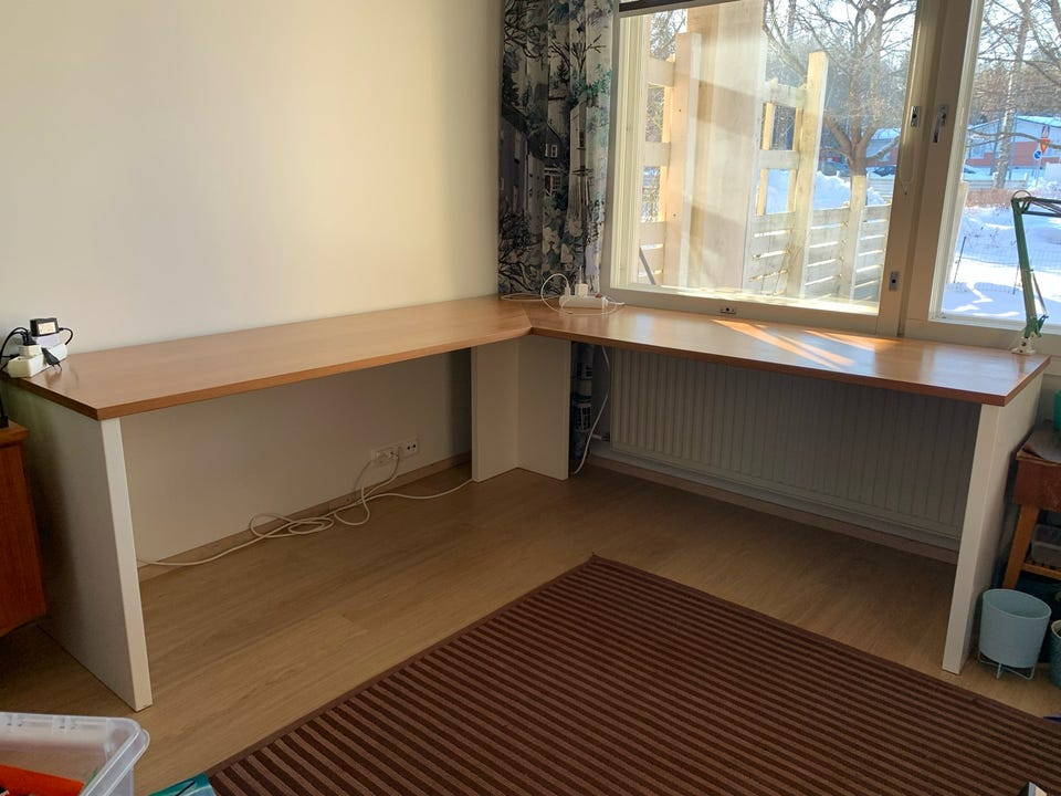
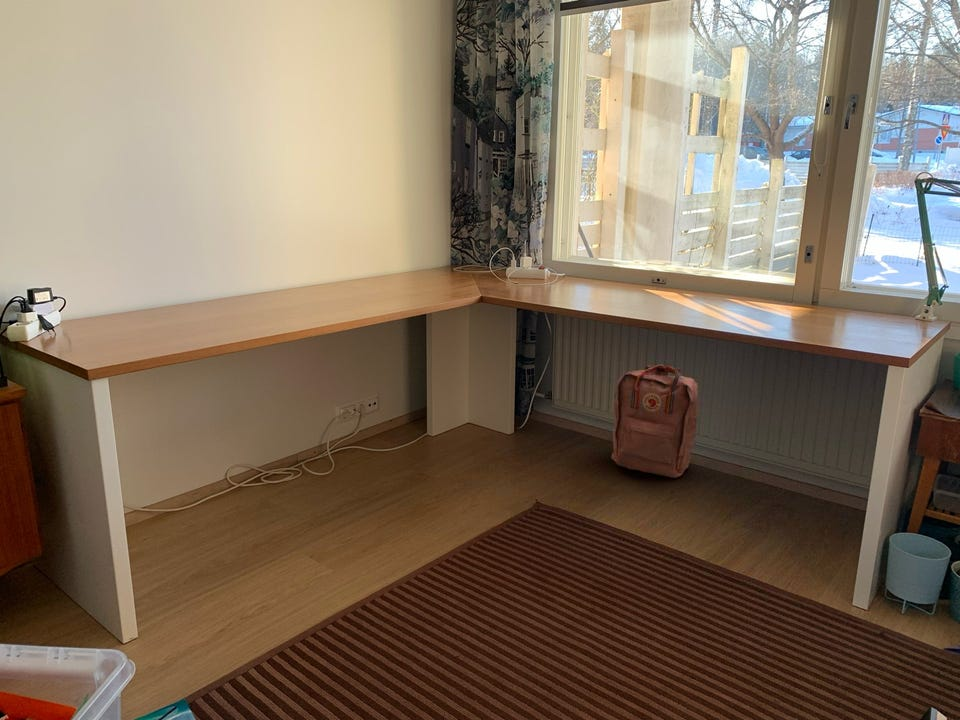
+ backpack (654, 414)
